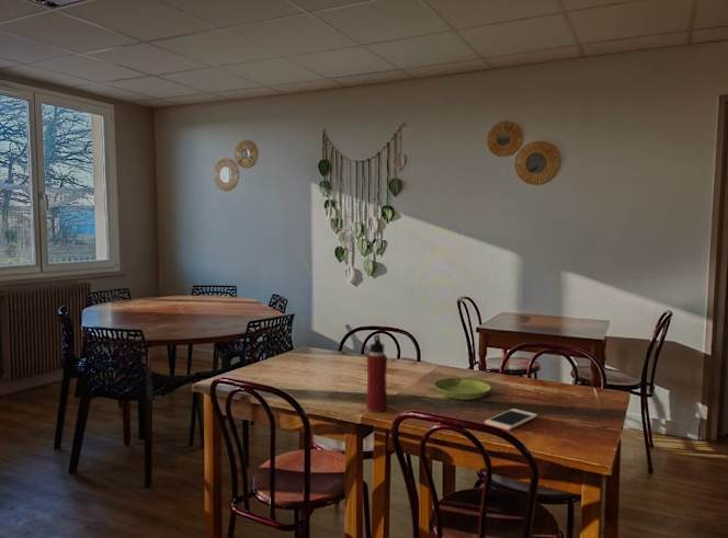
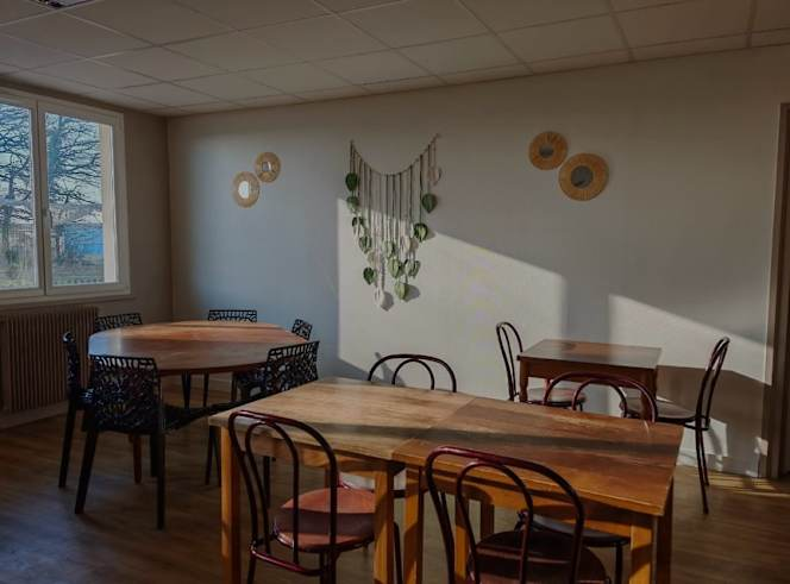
- water bottle (376, 371)
- saucer (462, 389)
- cell phone (511, 419)
